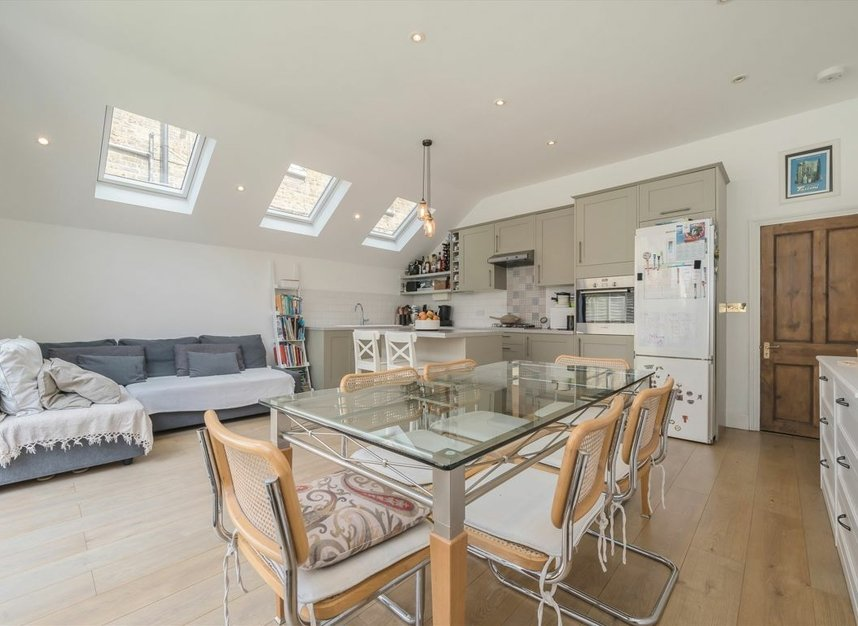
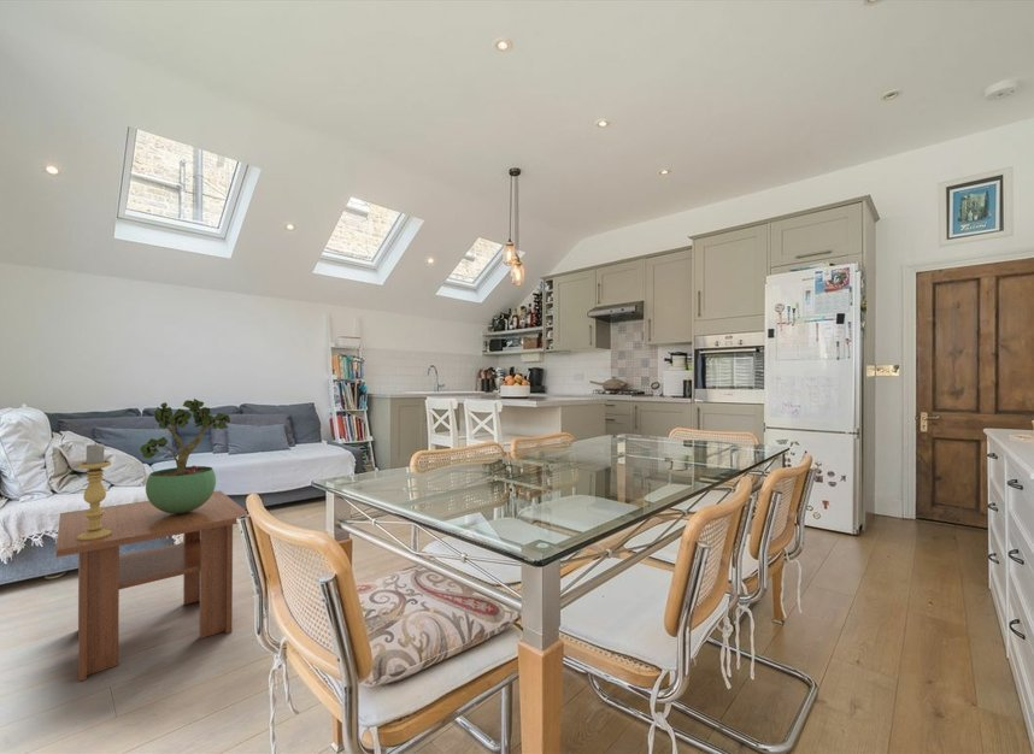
+ potted plant (186, 454)
+ coffee table (154, 572)
+ candle holder (94, 488)
